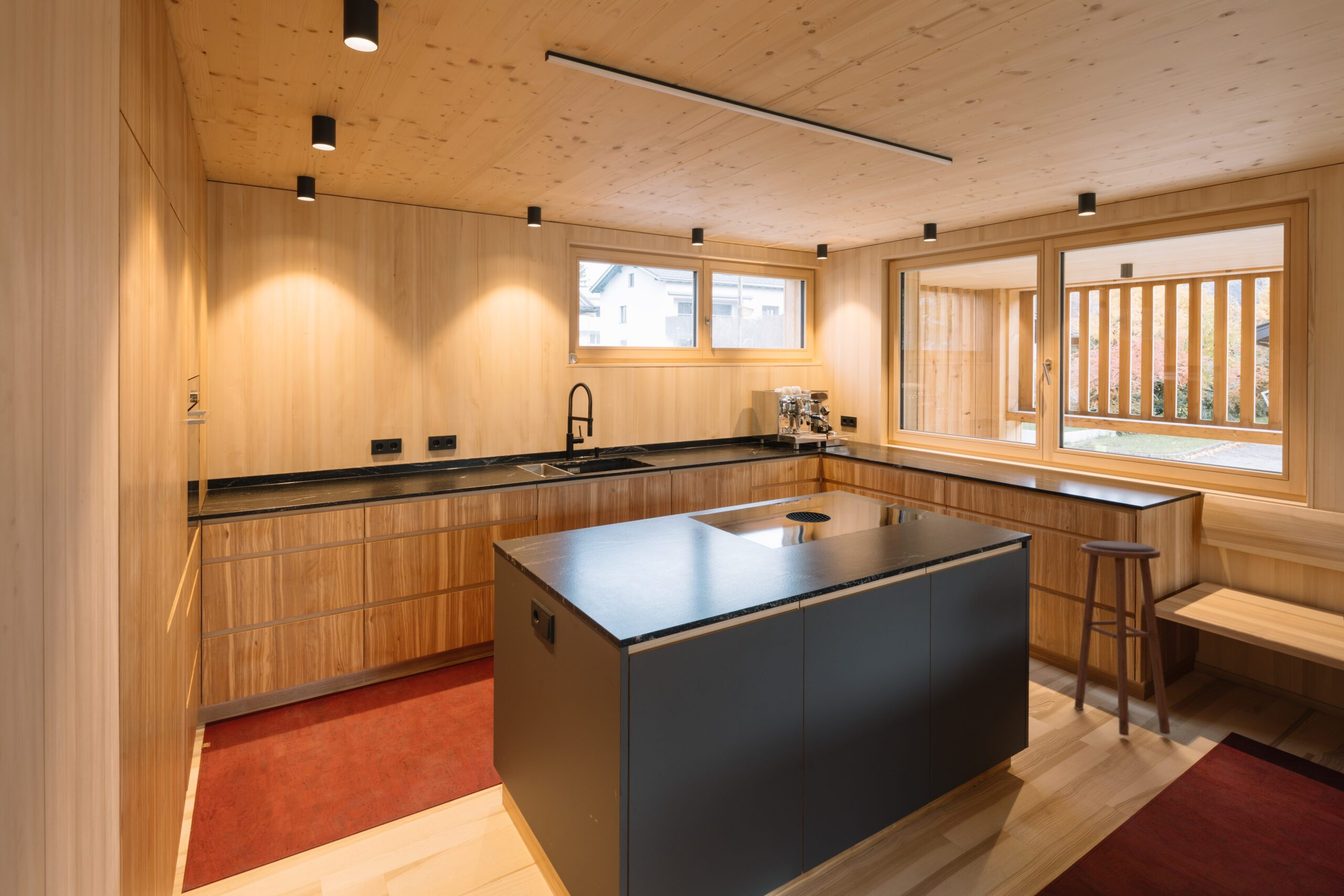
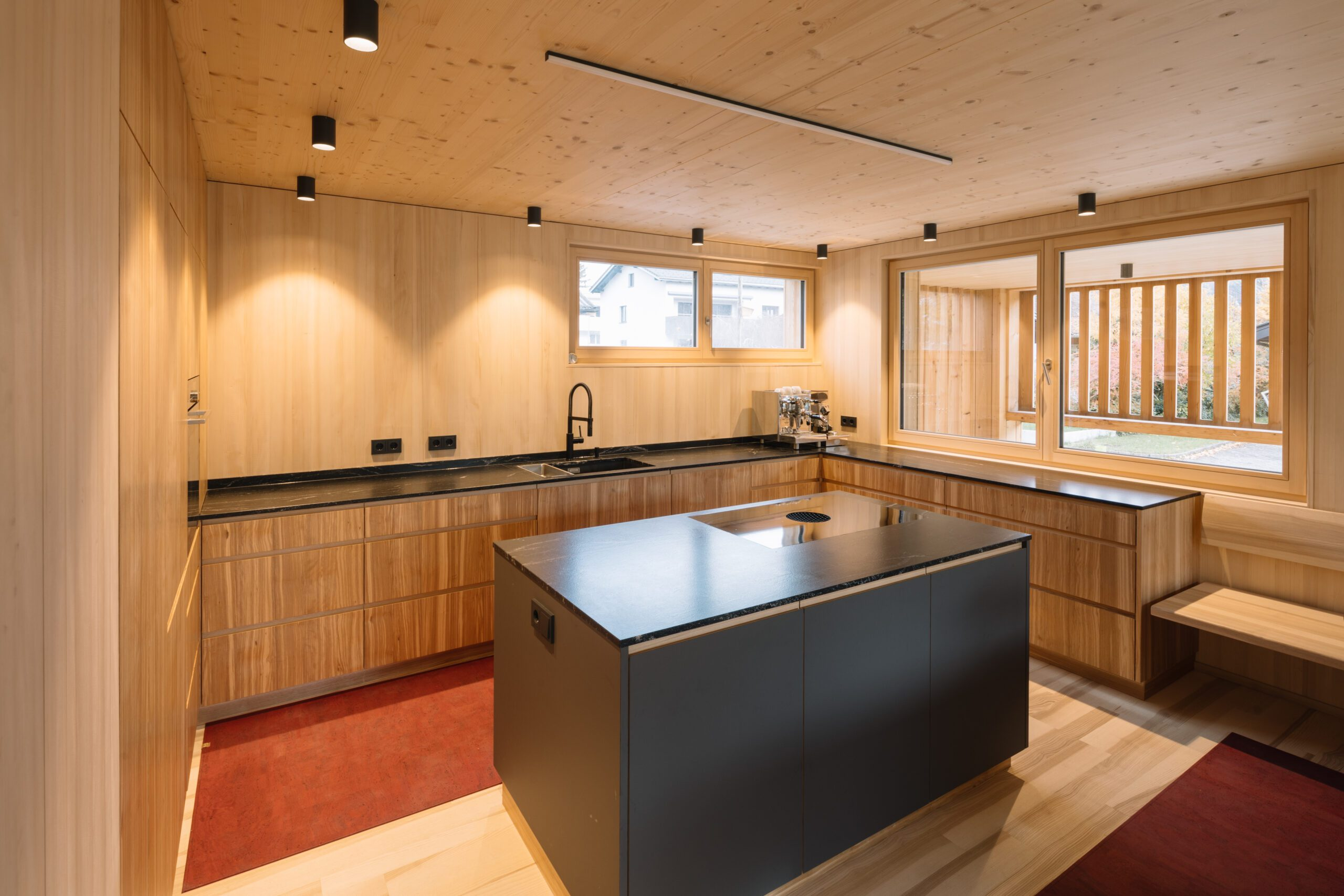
- stool (1121, 633)
